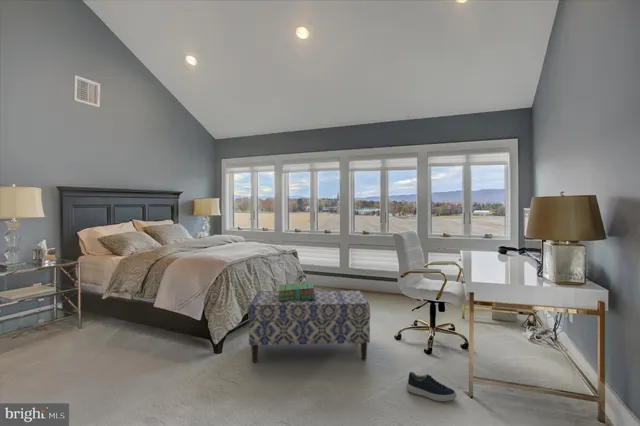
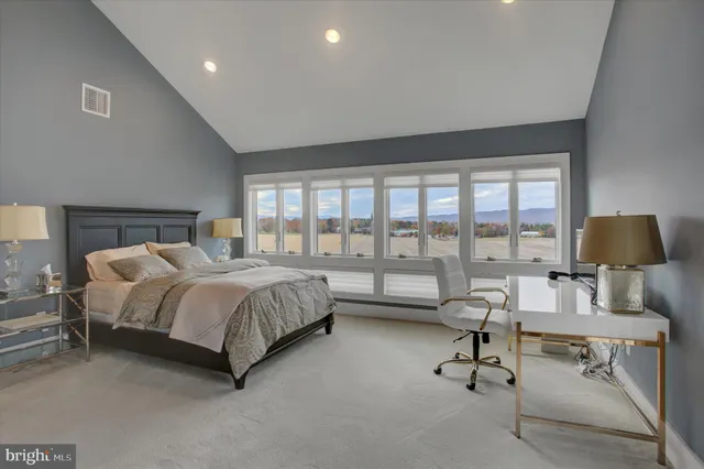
- stack of books (296, 291)
- bench (309, 323)
- shoe (430, 385)
